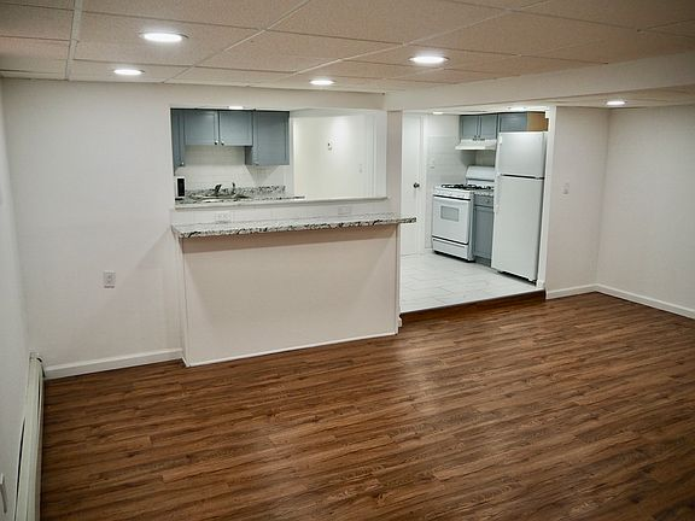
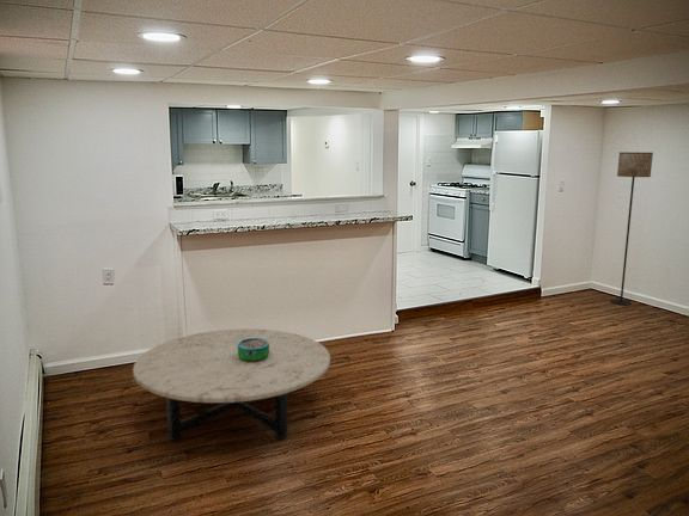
+ floor lamp (628, 228)
+ decorative bowl (252, 349)
+ coffee table (234, 385)
